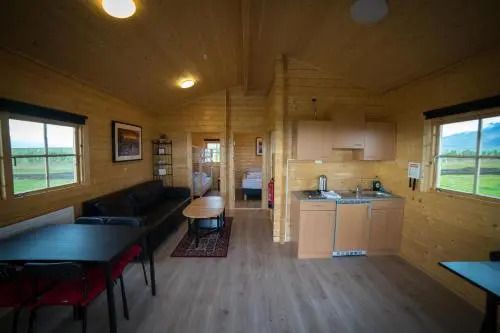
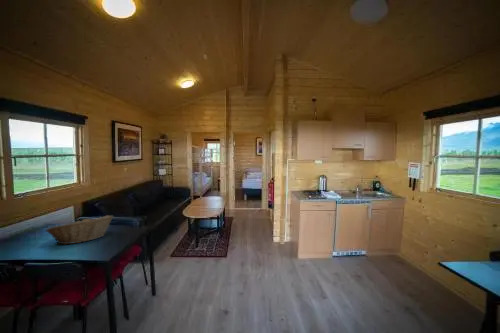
+ fruit basket (82, 227)
